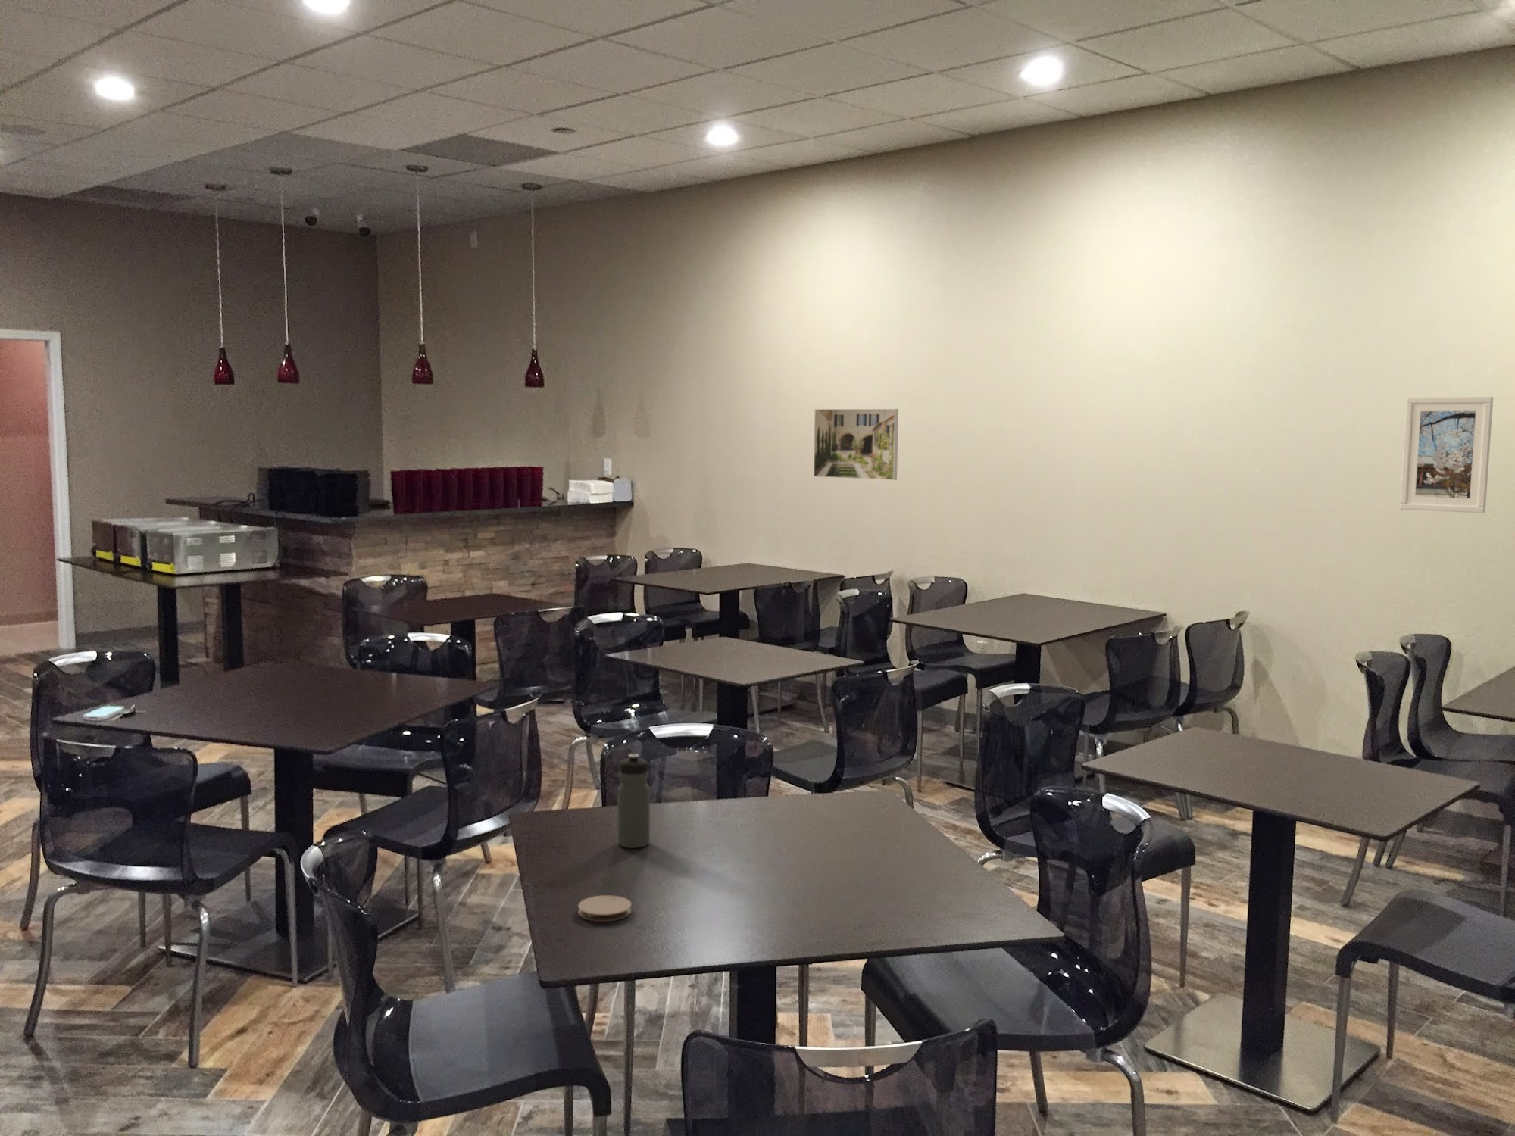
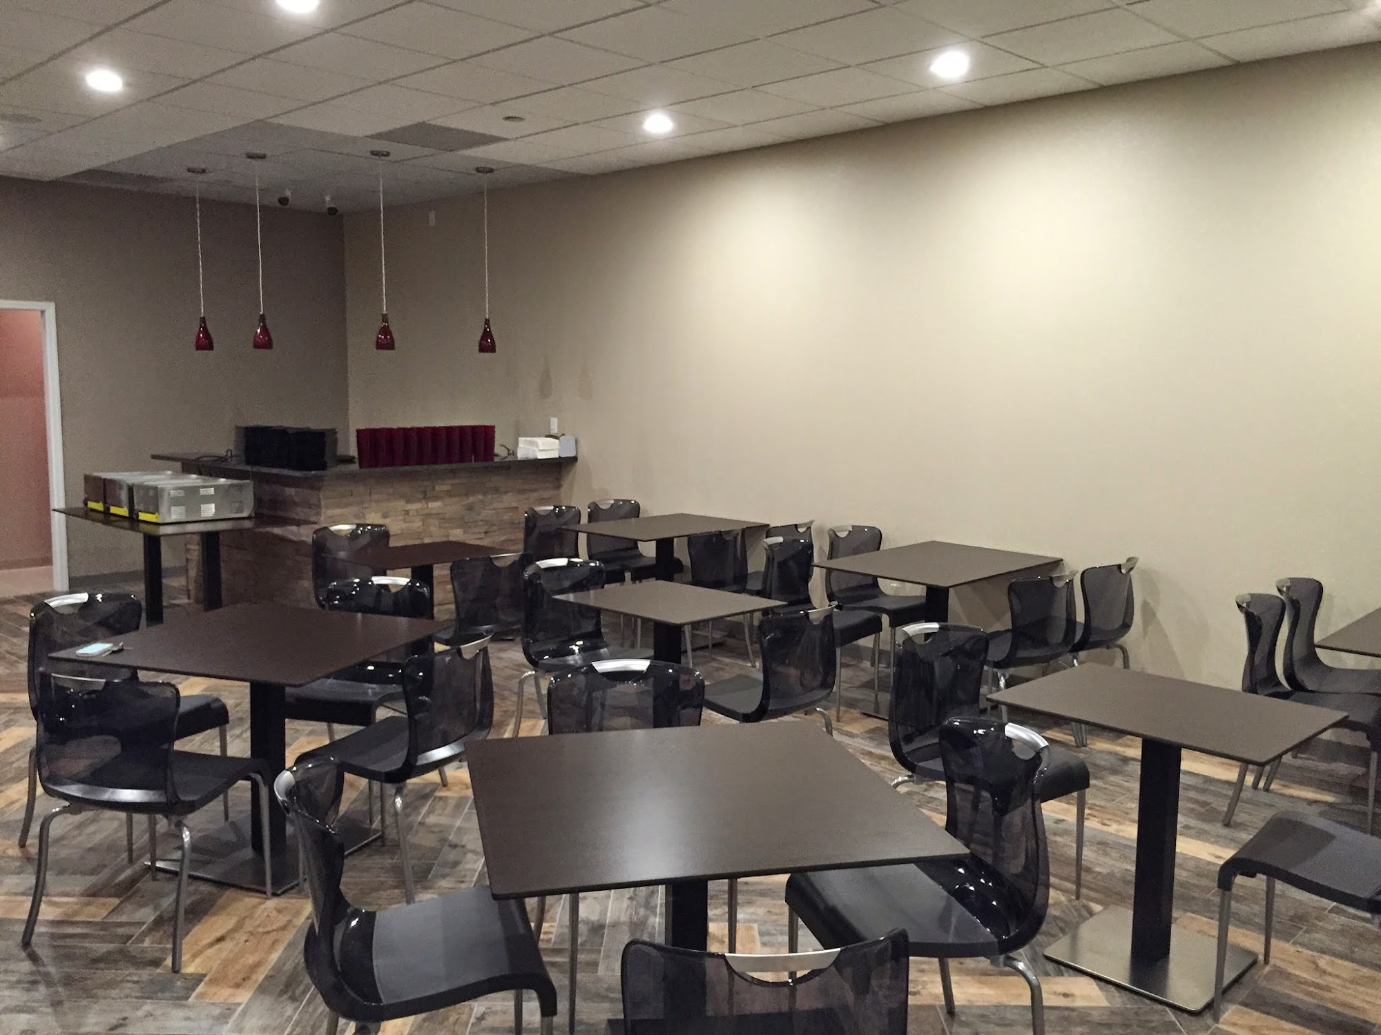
- coaster (605, 908)
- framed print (1446, 453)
- water bottle (633, 799)
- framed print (854, 444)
